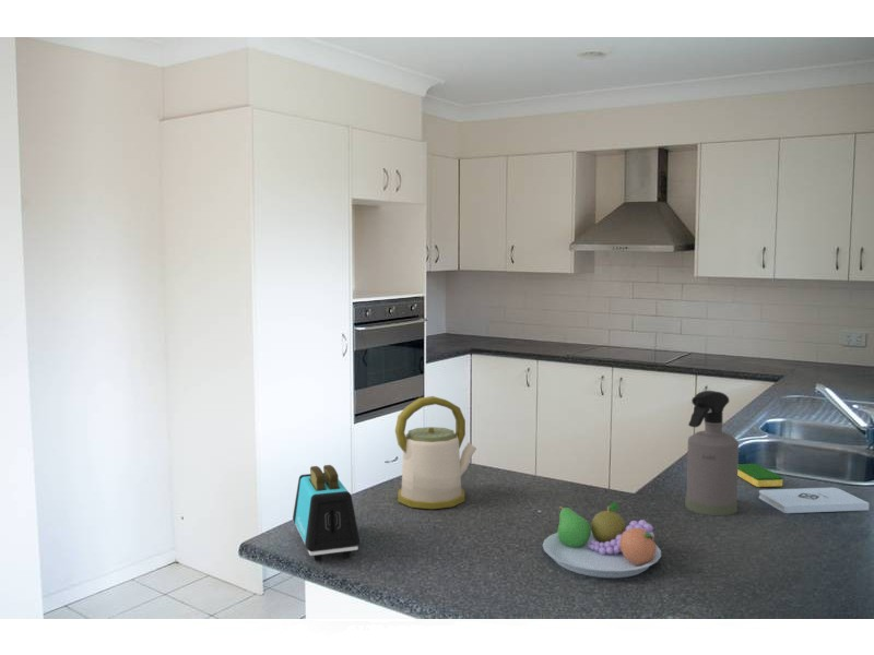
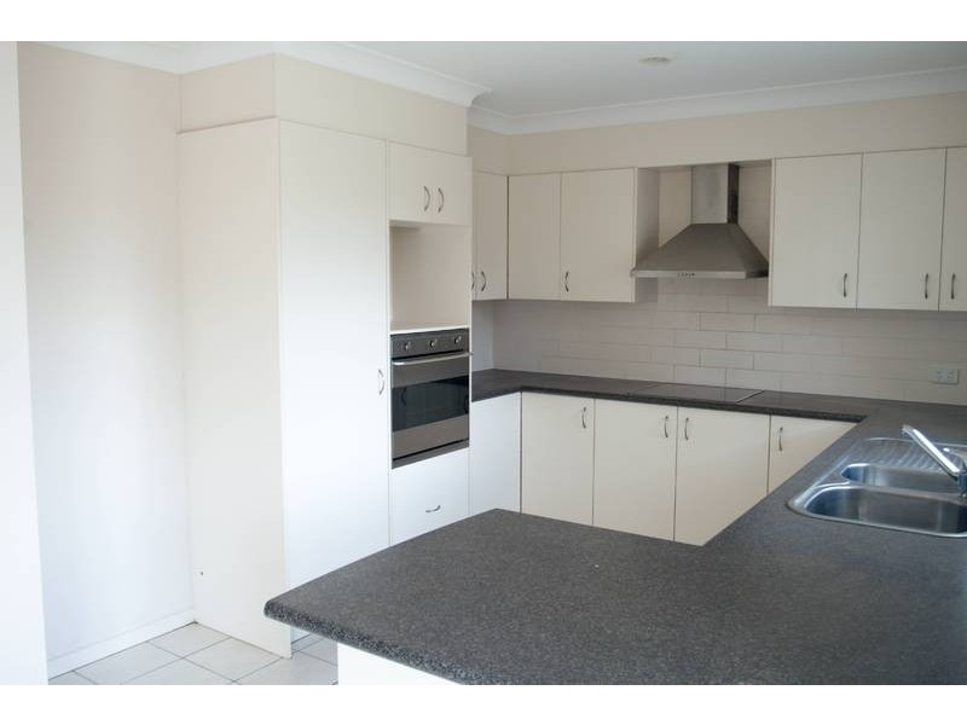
- spray bottle (710, 450)
- notepad (811, 499)
- dish sponge (756, 475)
- toaster (323, 507)
- fruit bowl (599, 535)
- kettle (437, 446)
